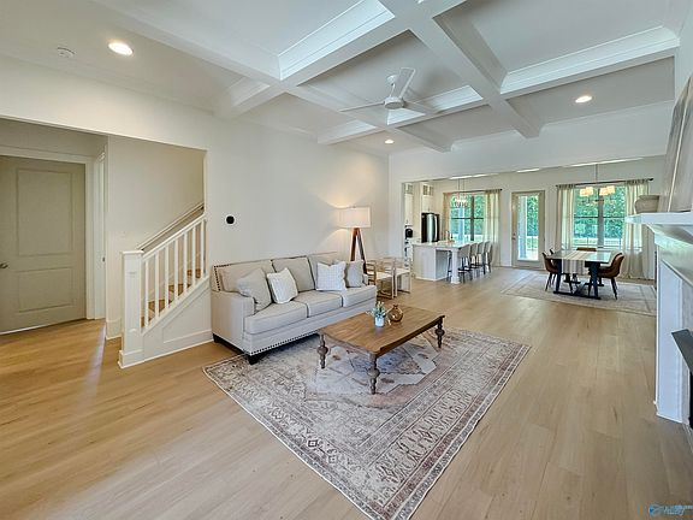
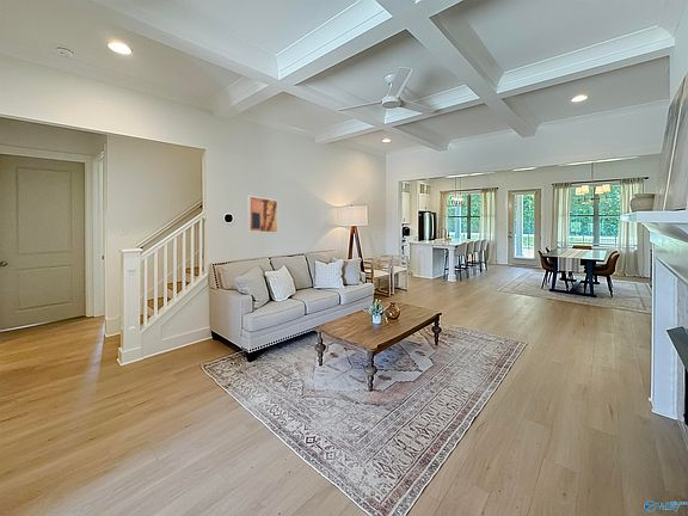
+ wall art (263, 215)
